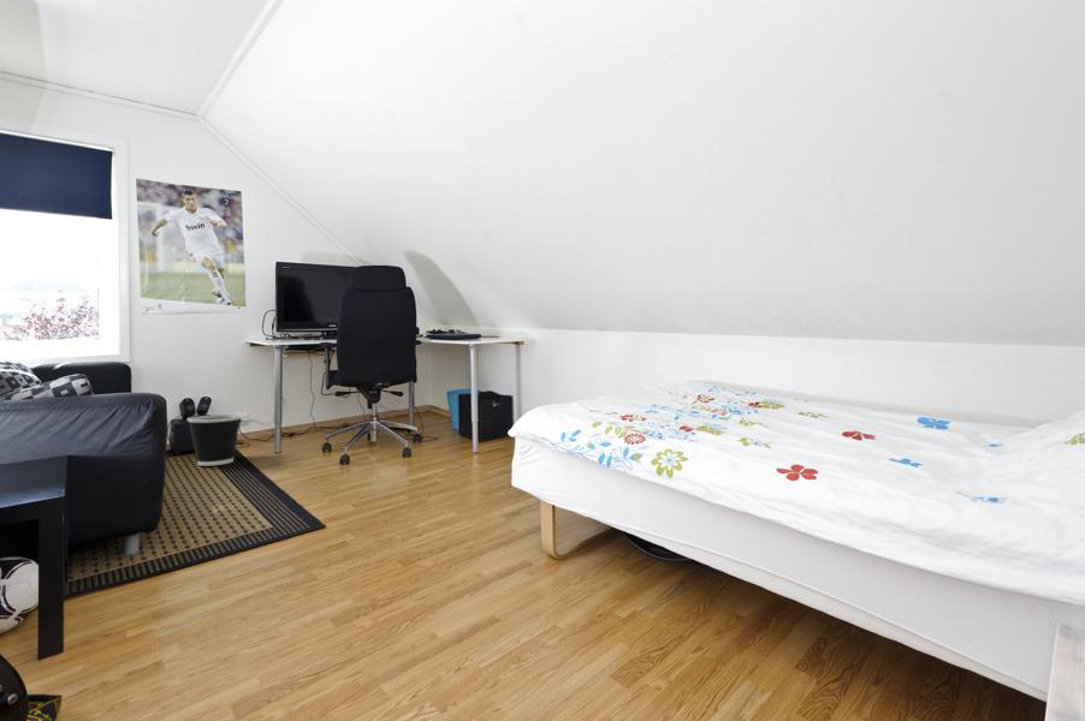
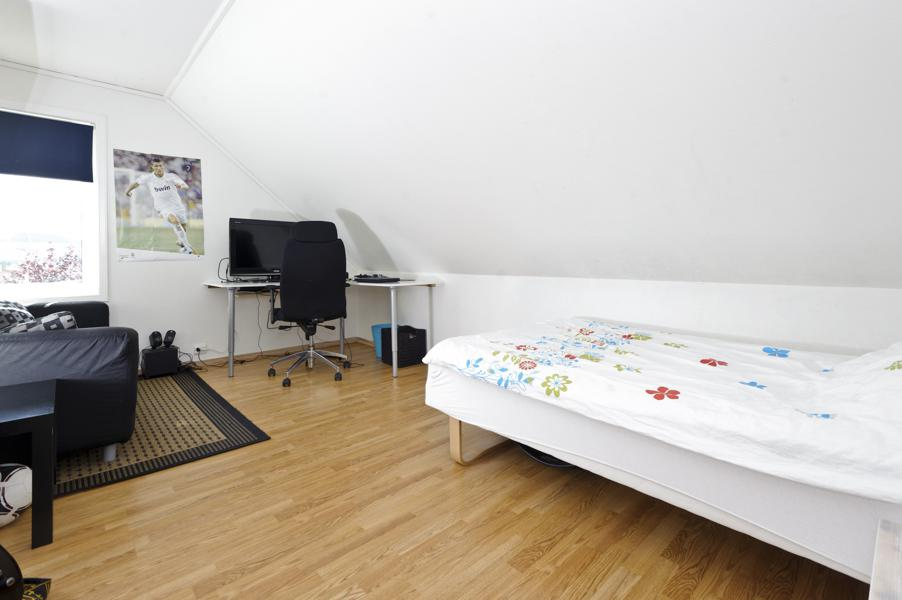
- wastebasket (215, 439)
